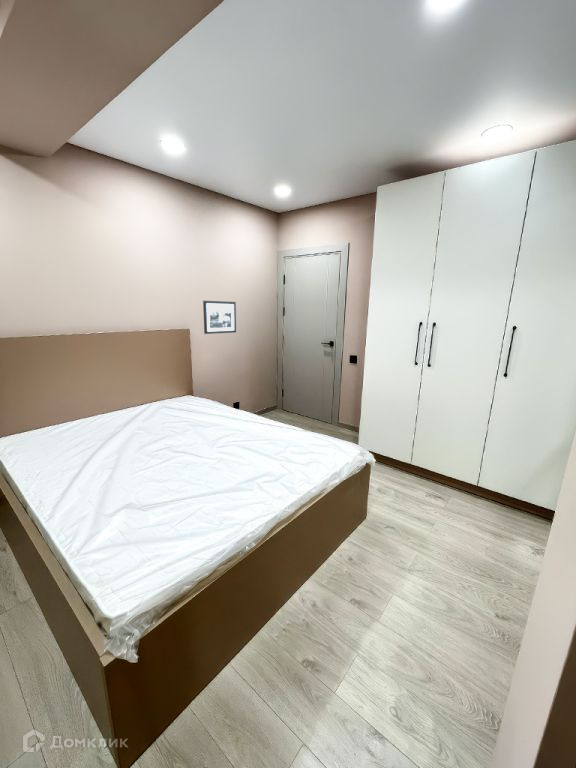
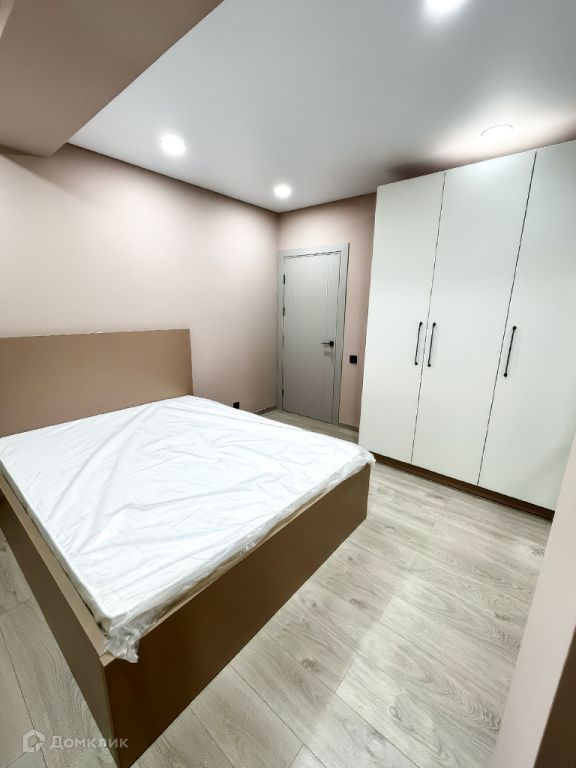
- picture frame (220, 317)
